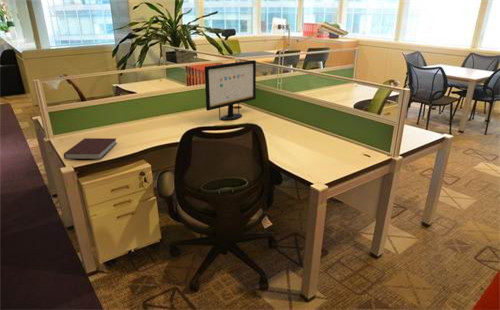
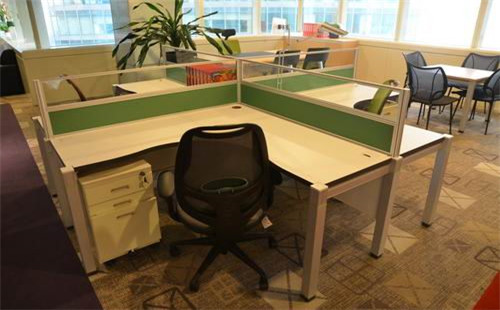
- notebook (91, 148)
- computer monitor (232, 91)
